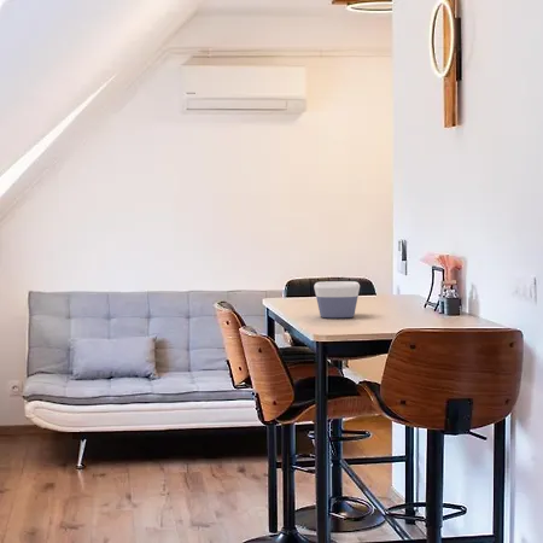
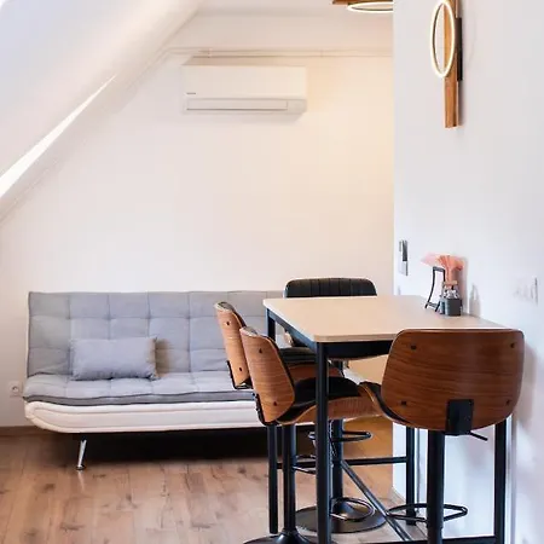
- bowl (337, 299)
